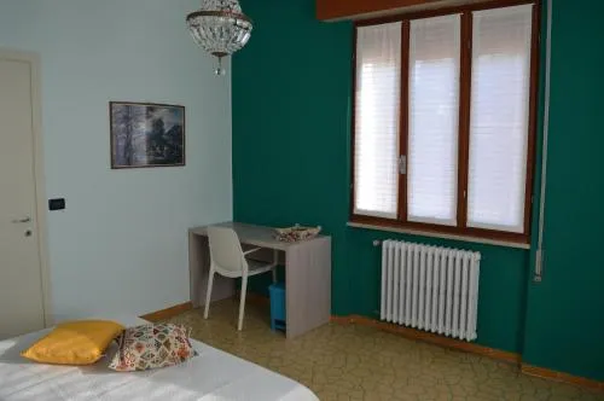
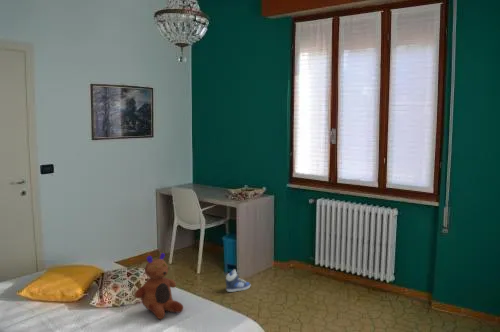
+ toy (161, 284)
+ sneaker (238, 279)
